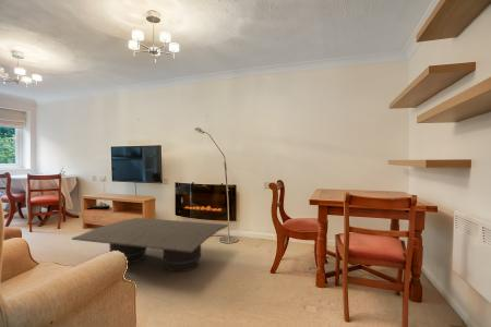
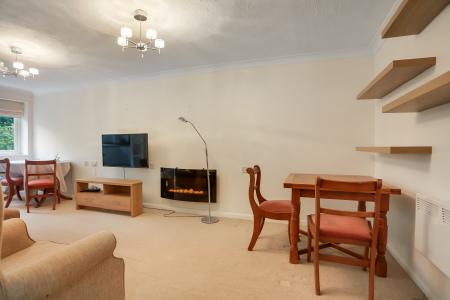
- coffee table (157, 245)
